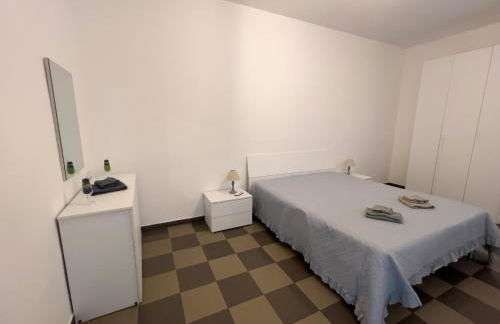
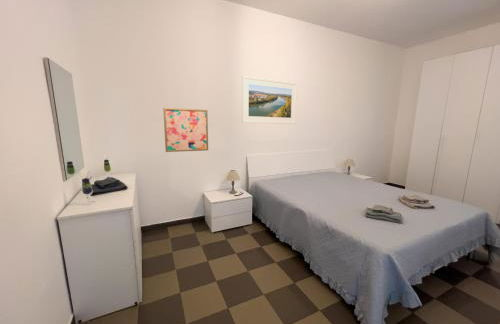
+ wall art (187, 130)
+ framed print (270, 102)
